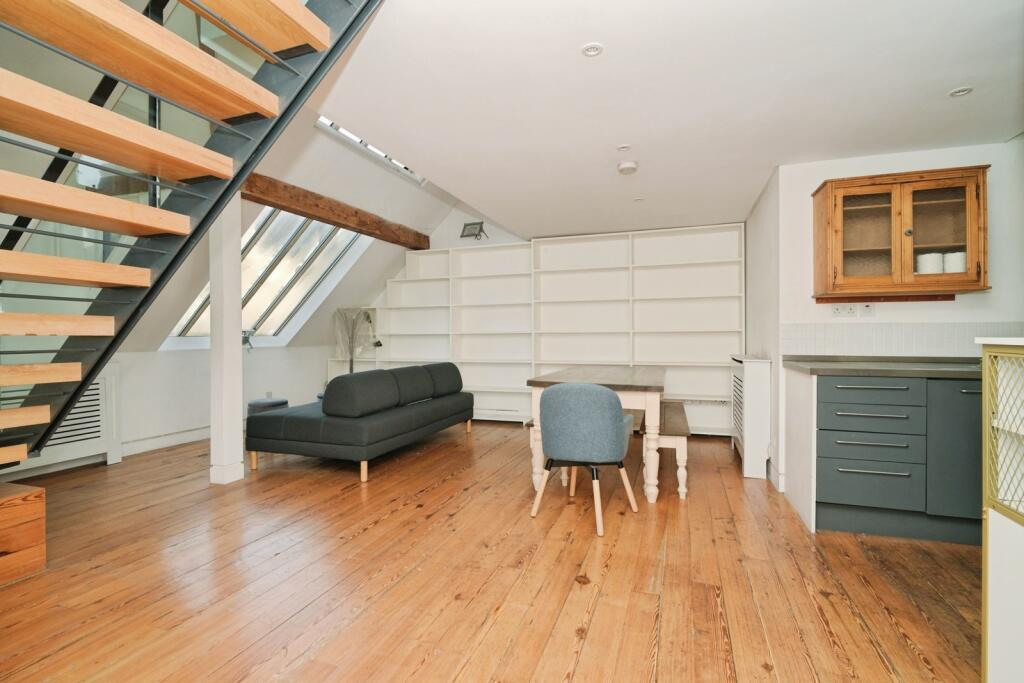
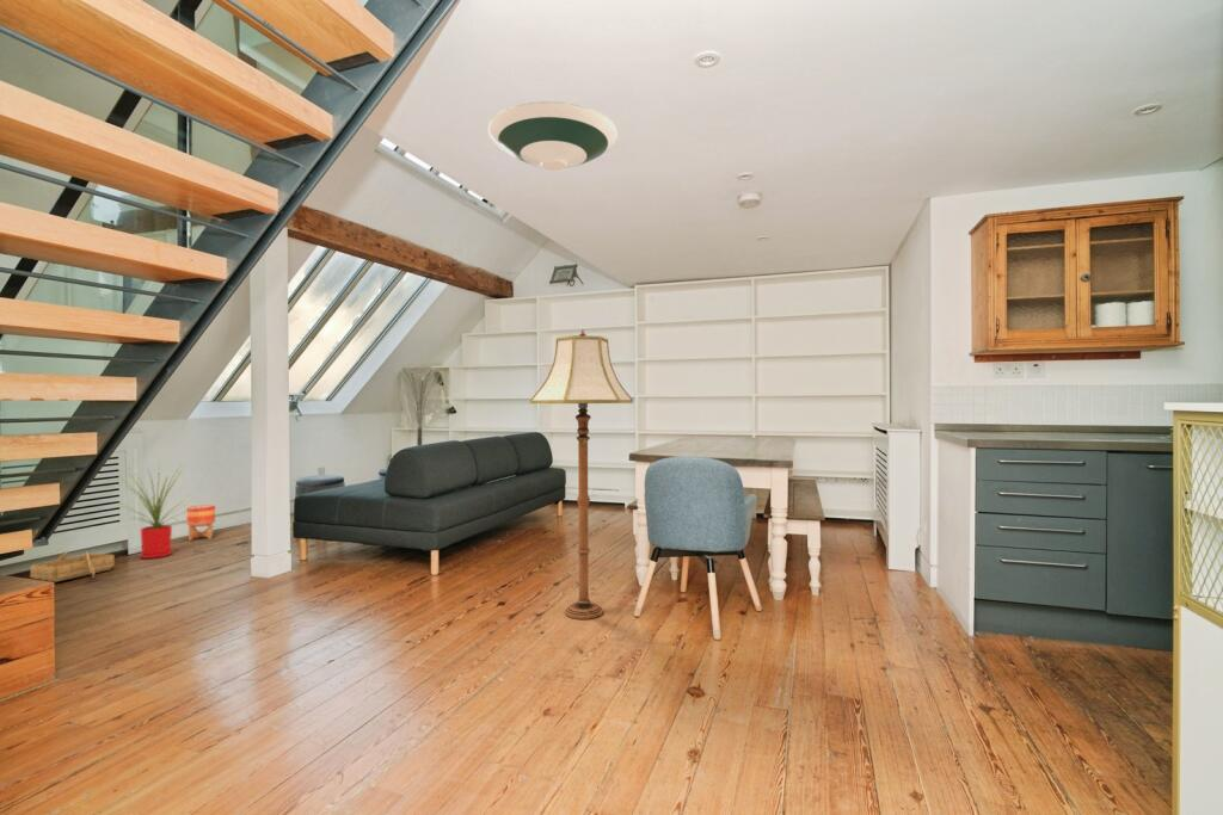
+ wooden boat (73, 562)
+ floor lamp (583, 470)
+ house plant (155, 510)
+ planter (201, 521)
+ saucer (553, 149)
